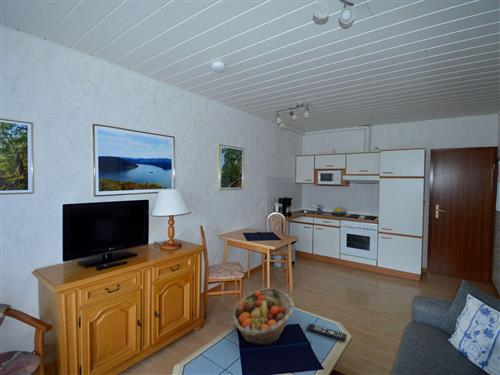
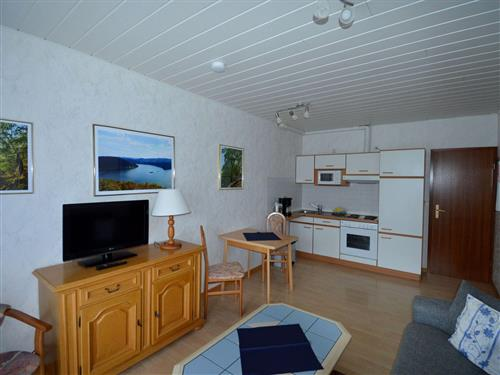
- fruit basket (262, 313)
- remote control (326, 332)
